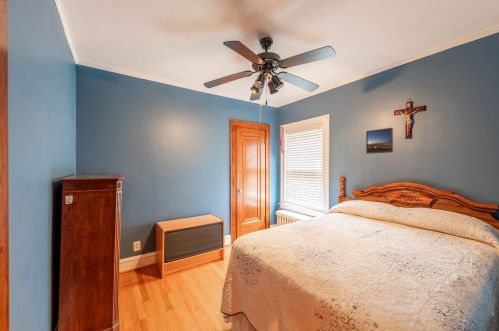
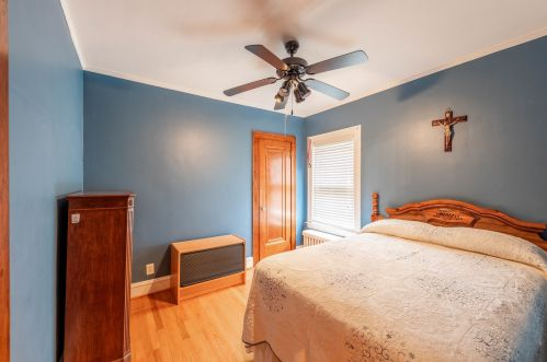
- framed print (378, 141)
